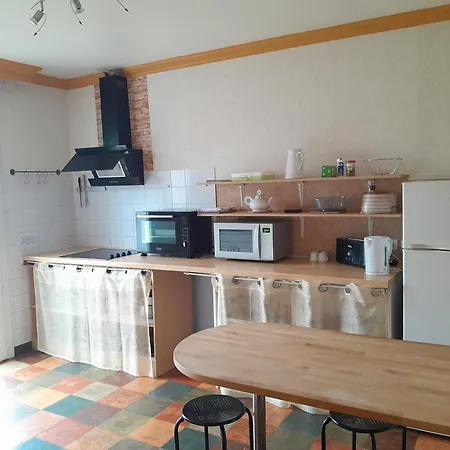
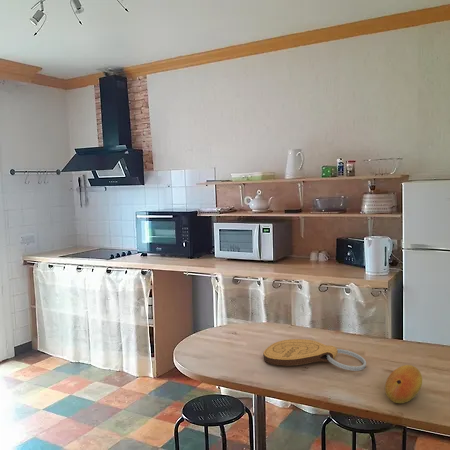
+ key chain (314, 353)
+ fruit (405, 381)
